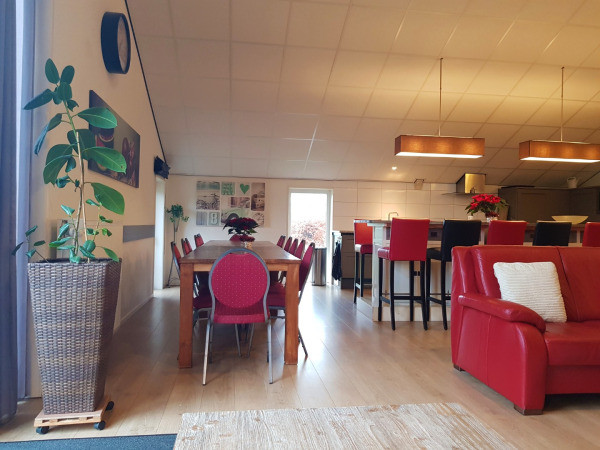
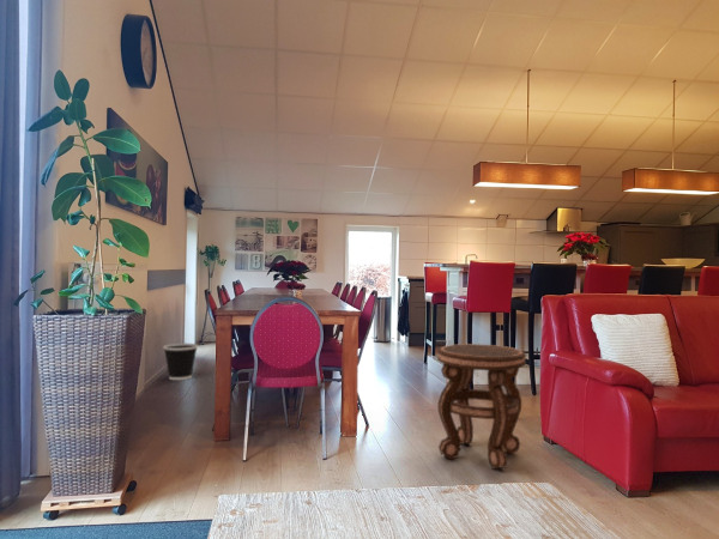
+ wastebasket (180, 362)
+ side table (479, 399)
